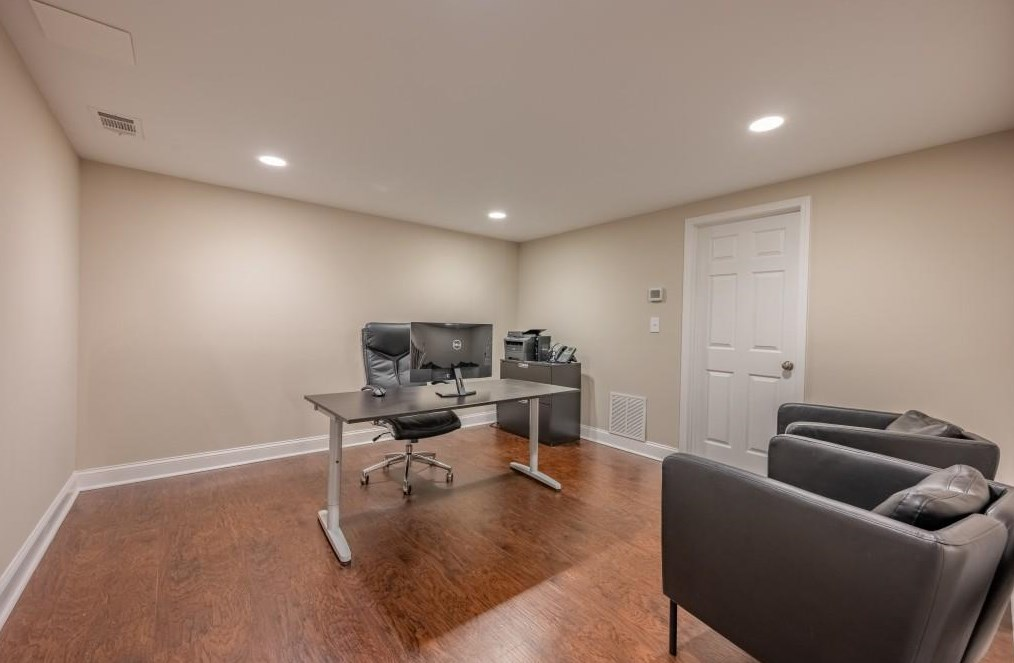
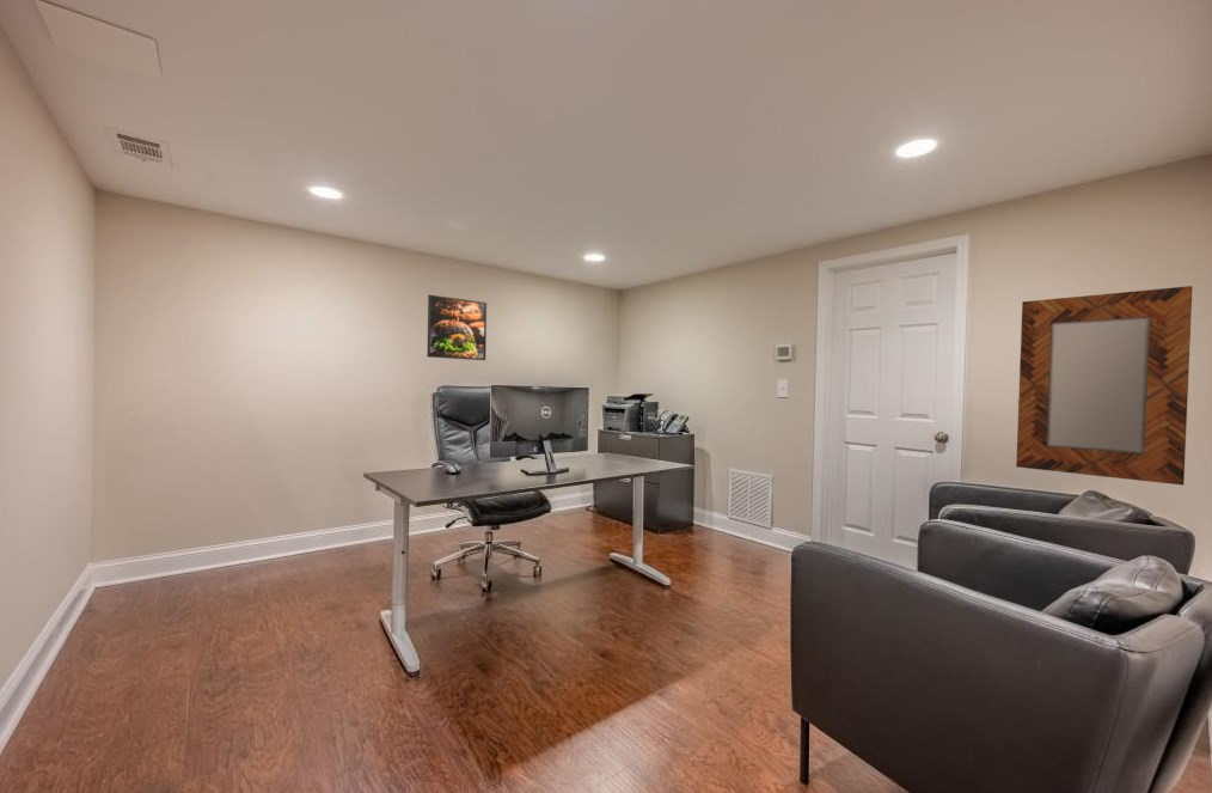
+ home mirror (1096, 385)
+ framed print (458, 328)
